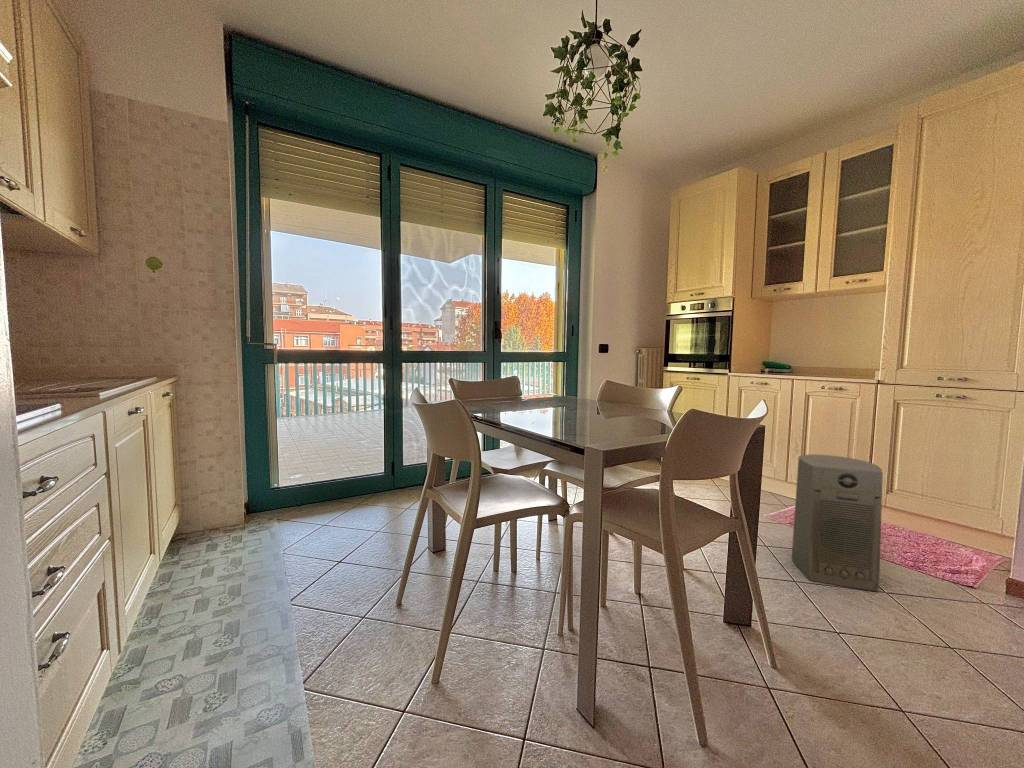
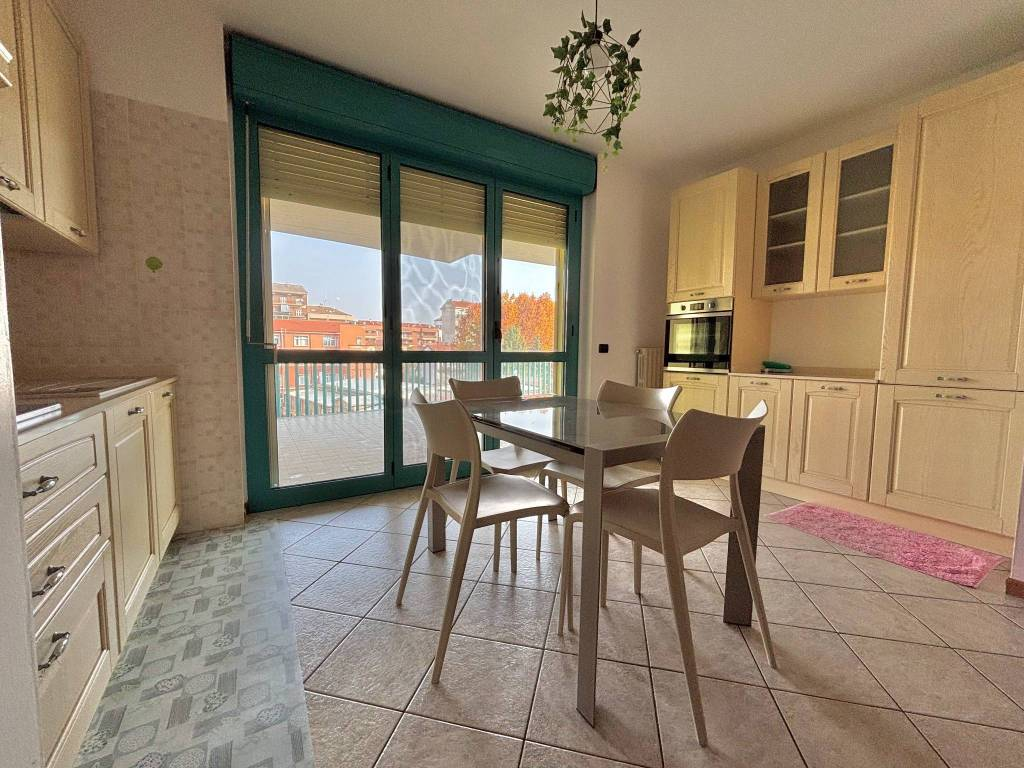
- fan (833, 515)
